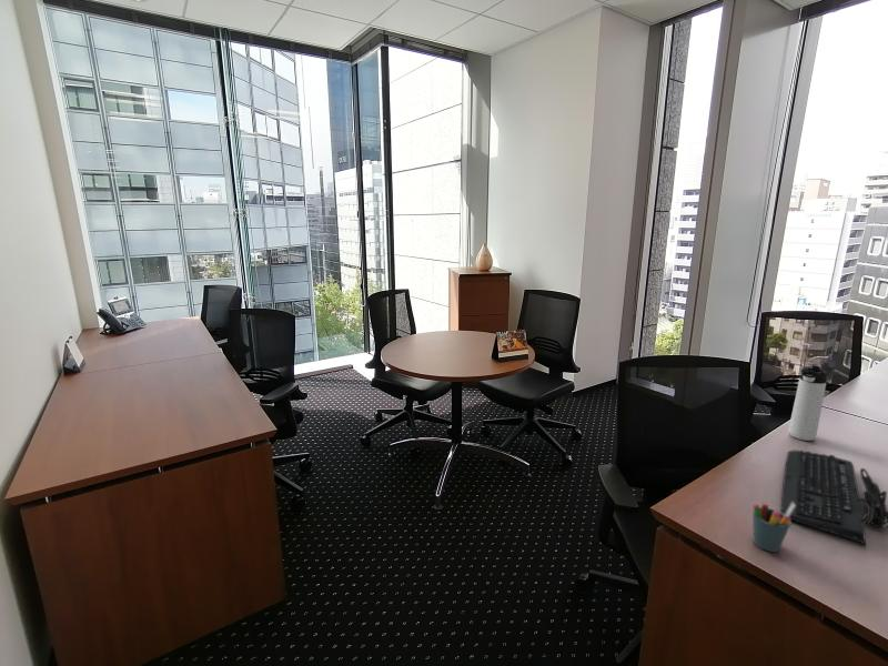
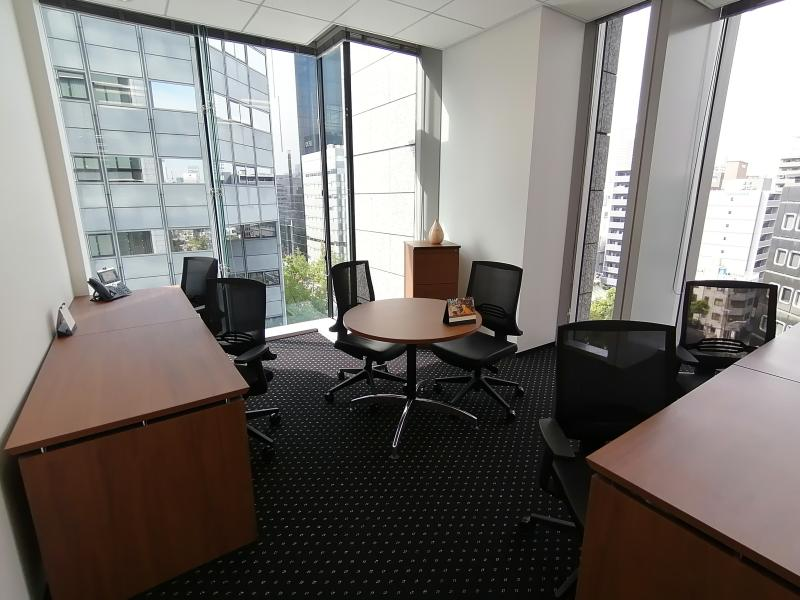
- pen holder (770, 523)
- keyboard (836, 482)
- thermos bottle (806, 403)
